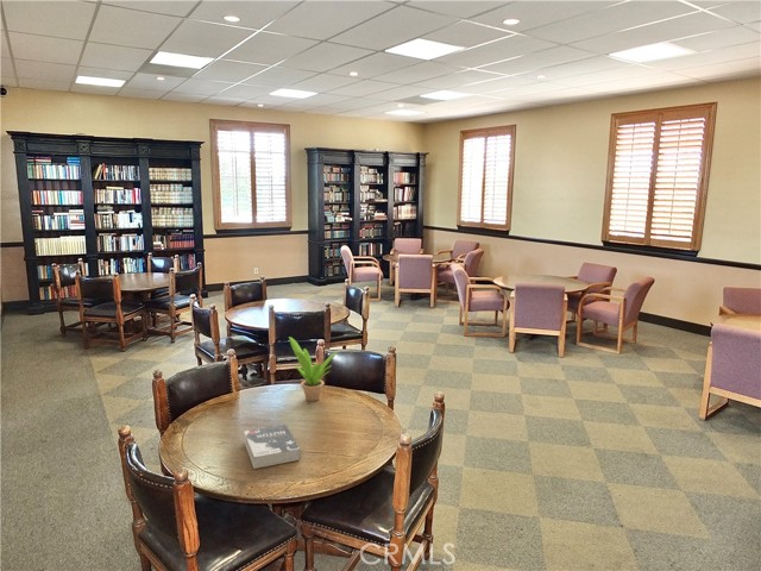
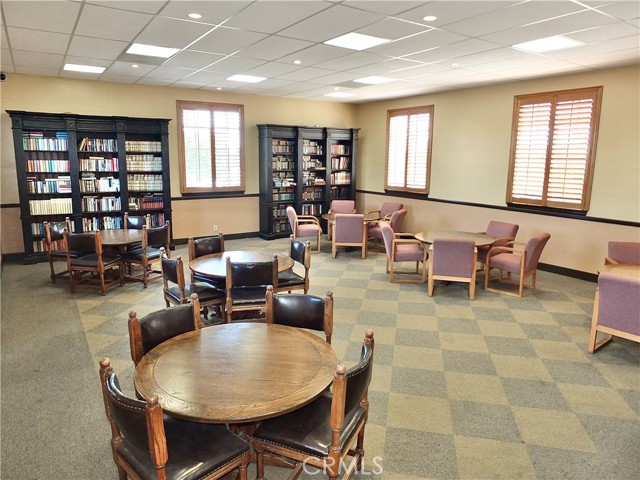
- book (271, 445)
- potted plant (313, 370)
